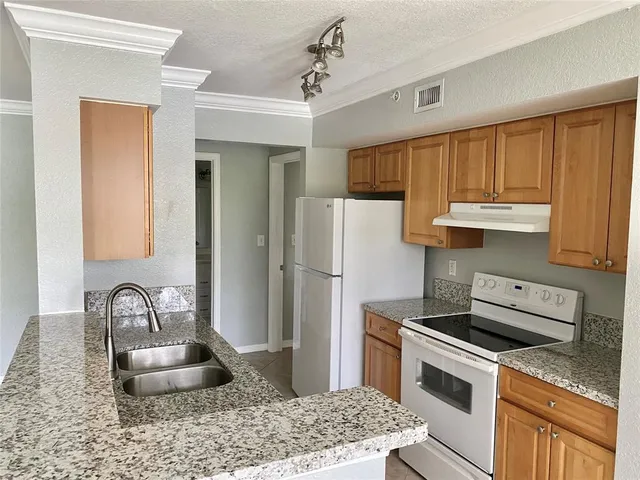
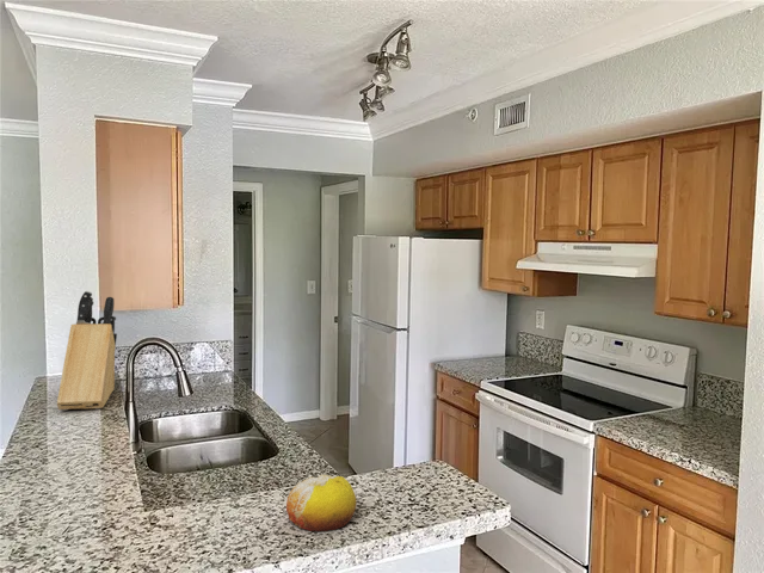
+ fruit (320, 498)
+ knife block (90, 345)
